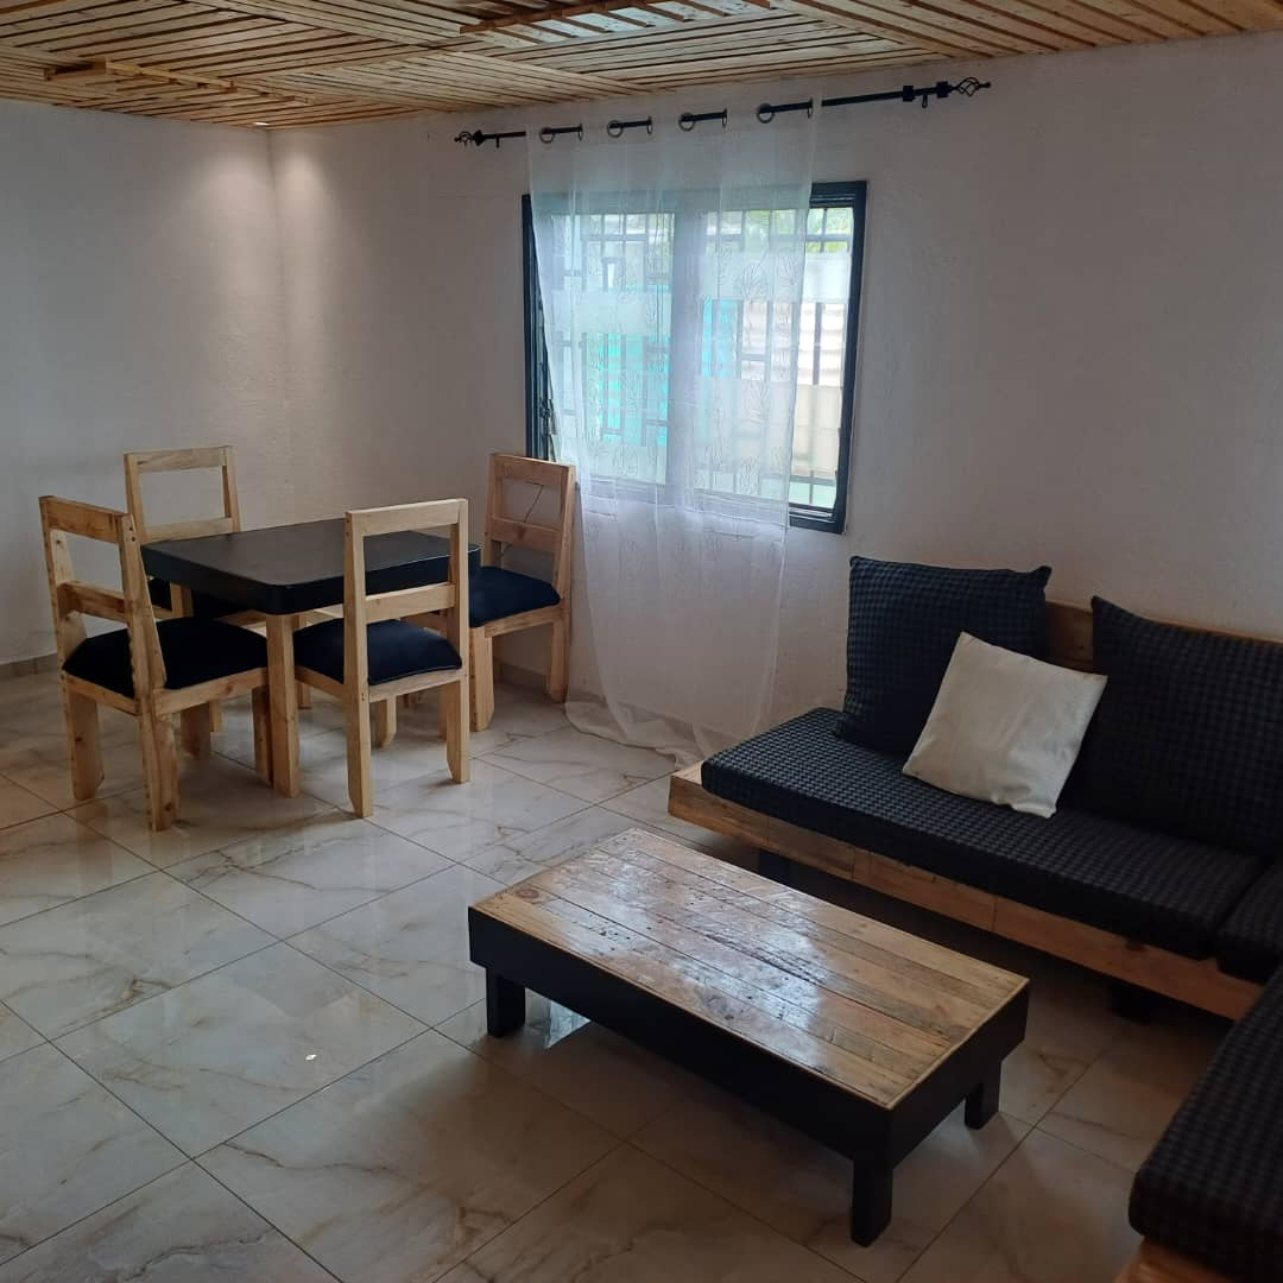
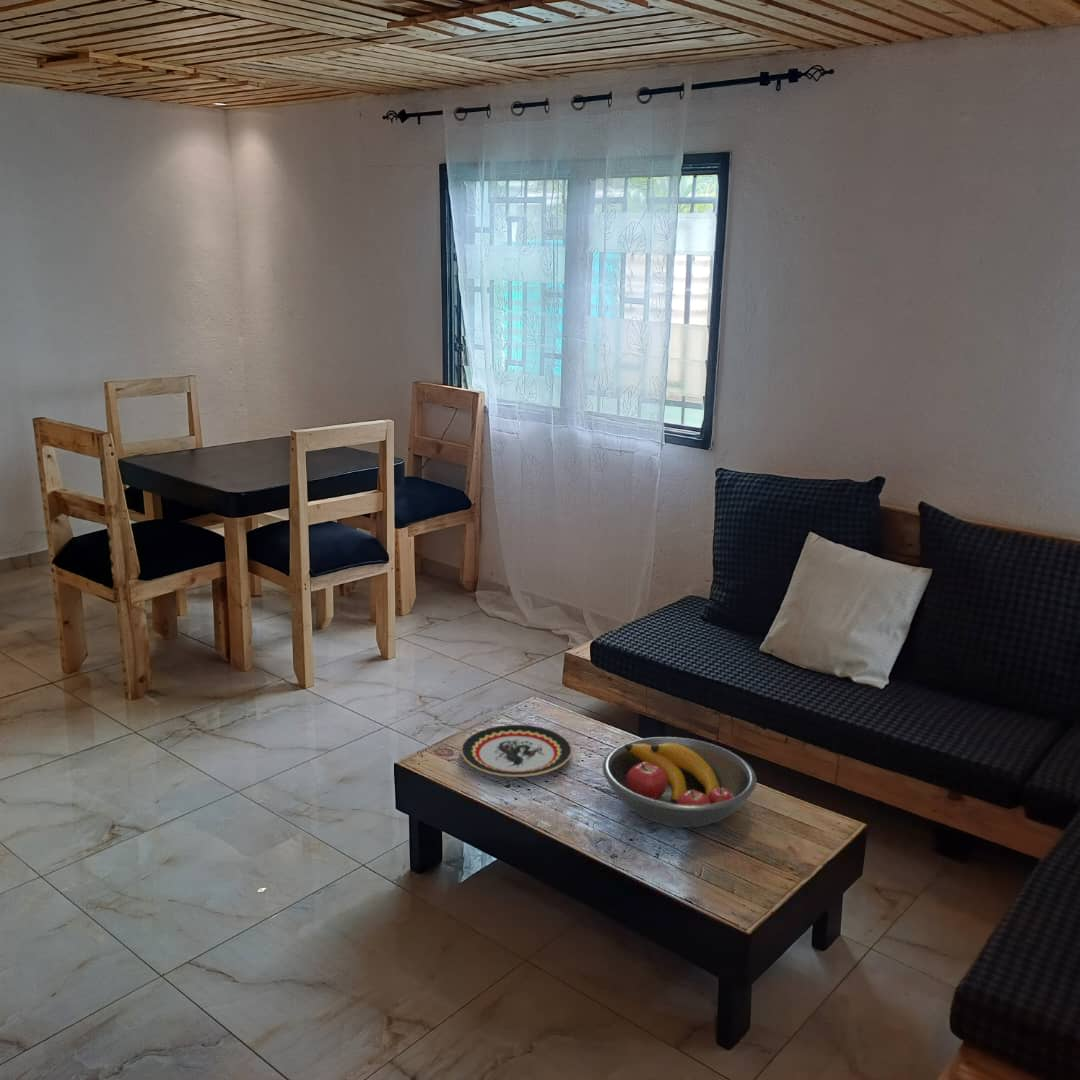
+ fruit bowl (677, 784)
+ plate (516, 752)
